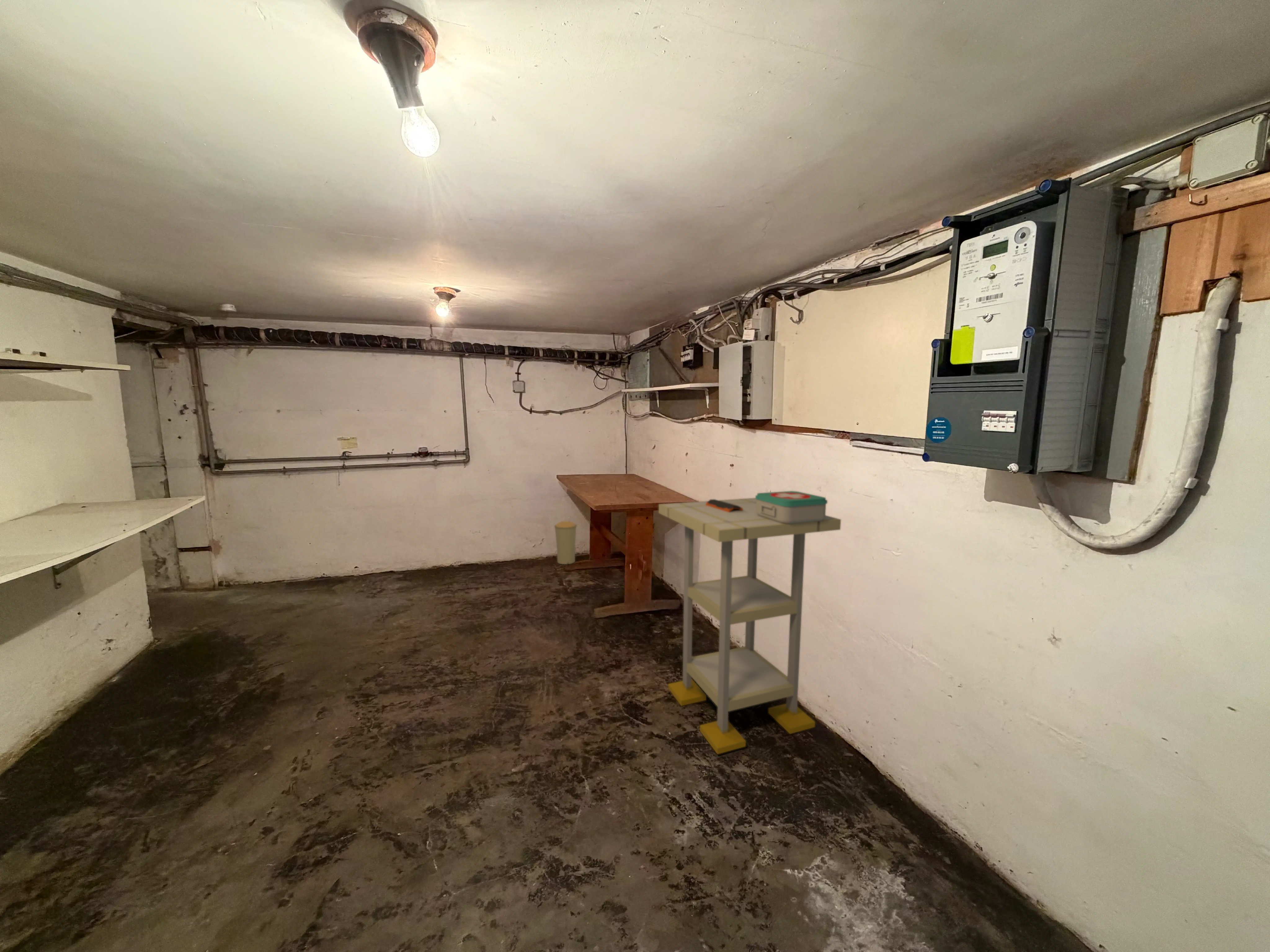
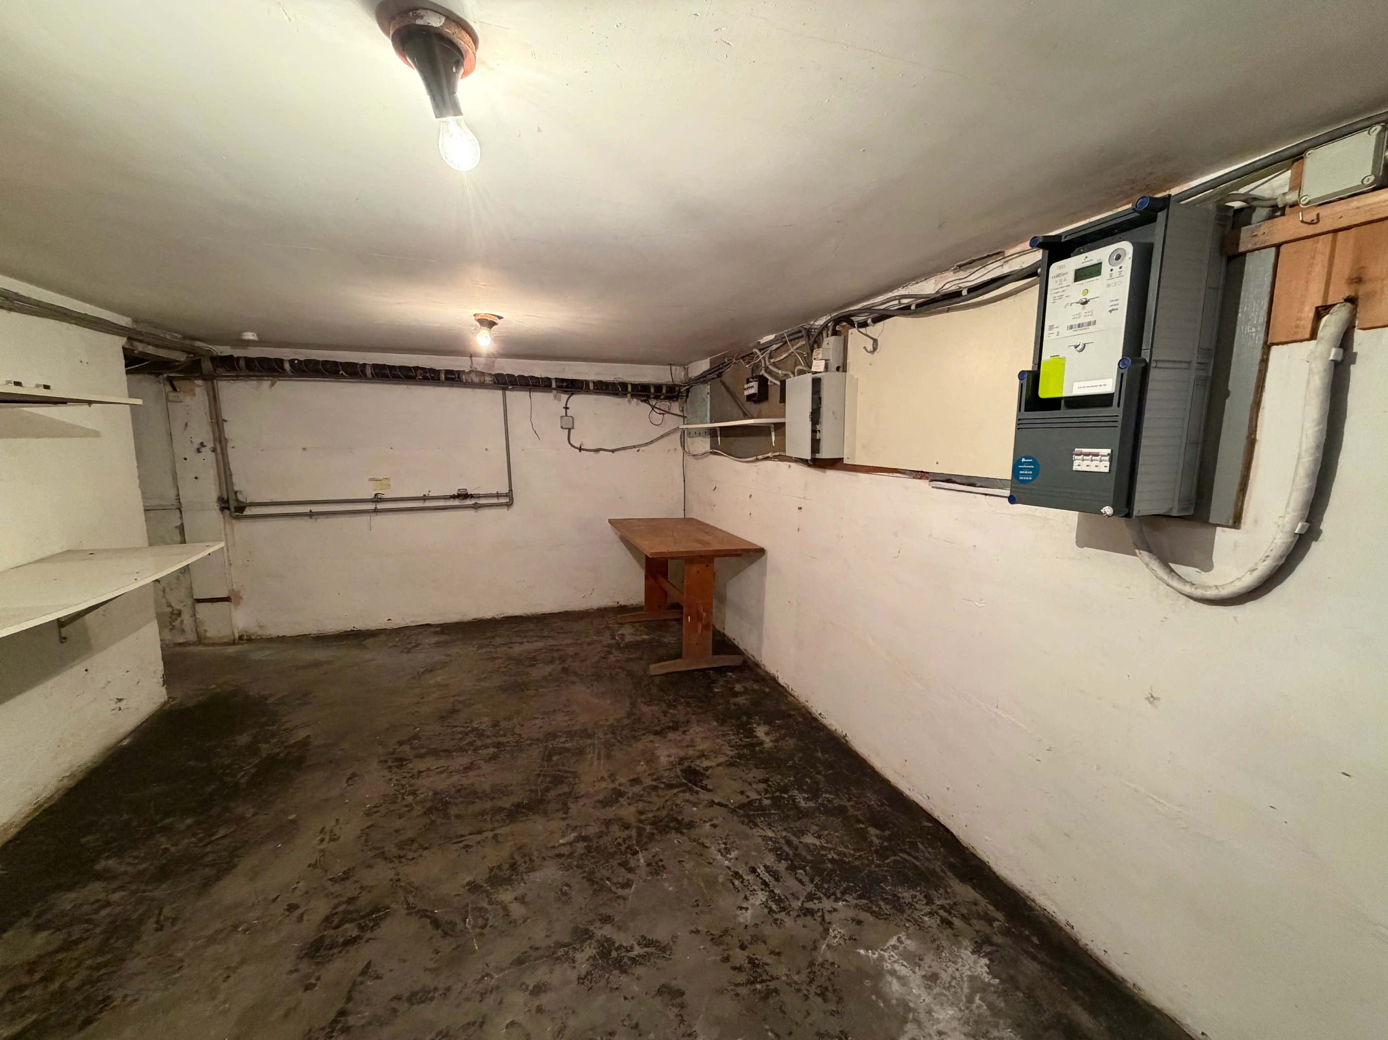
- shelving unit (739, 611)
- trash can (566, 542)
- first aid kit (789, 506)
- whetstone (724, 505)
